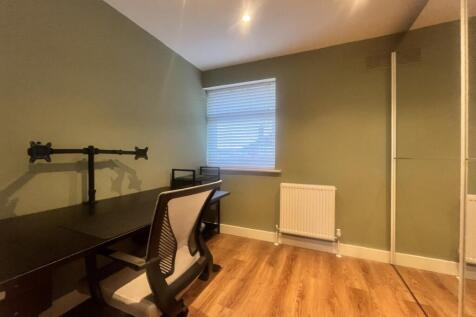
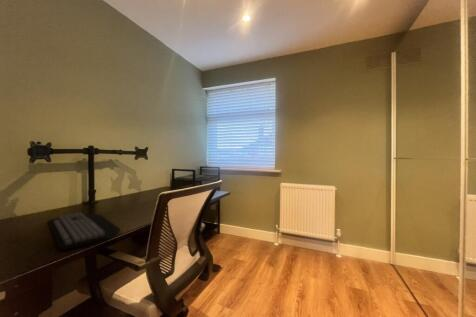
+ keyboard (83, 225)
